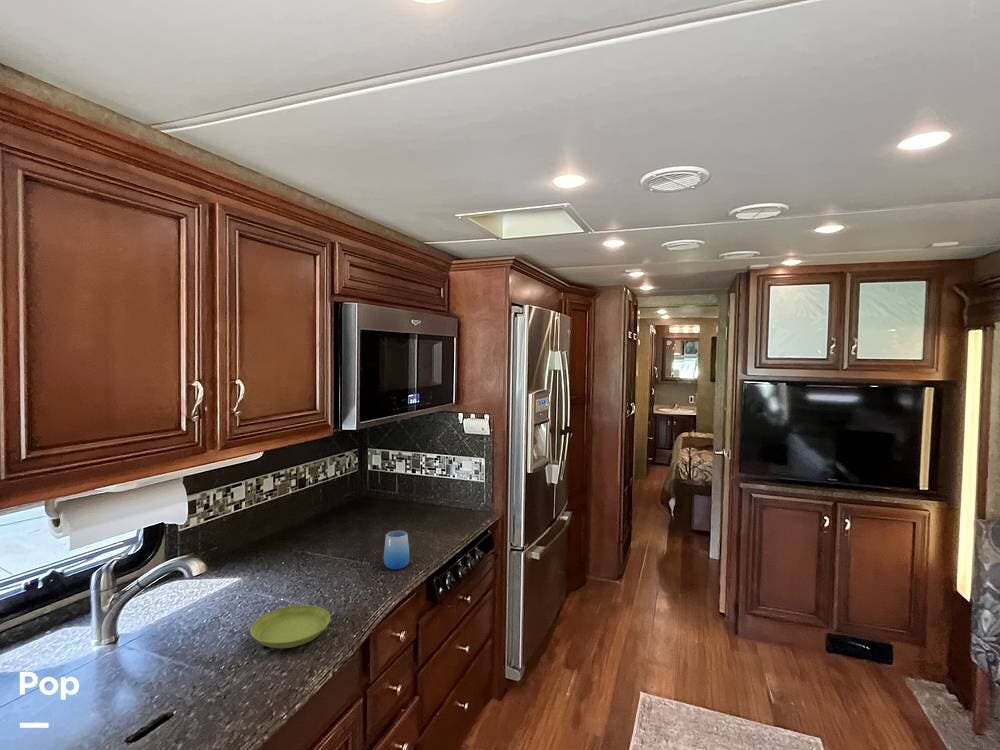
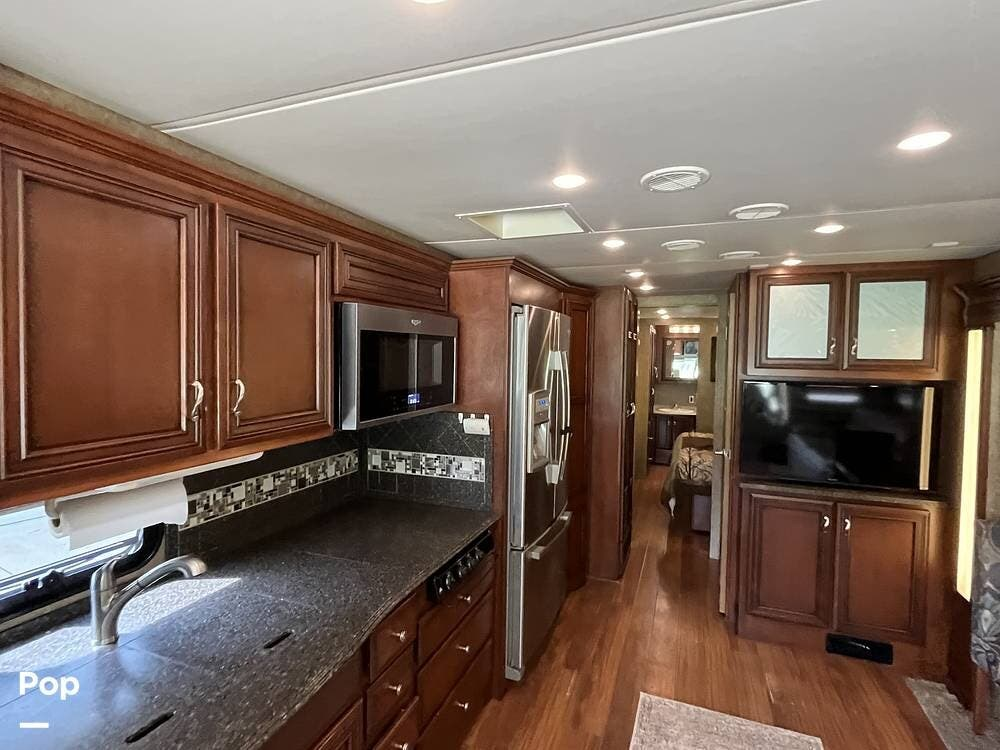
- saucer (291, 627)
- cup (396, 549)
